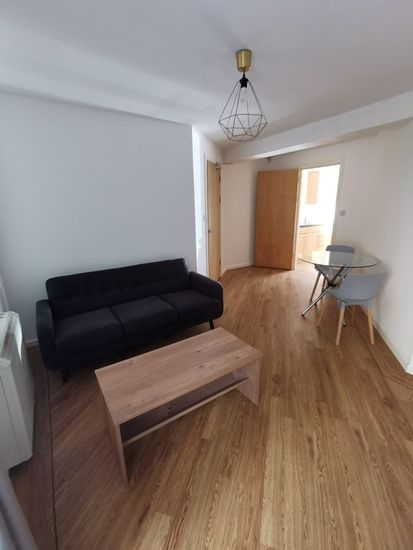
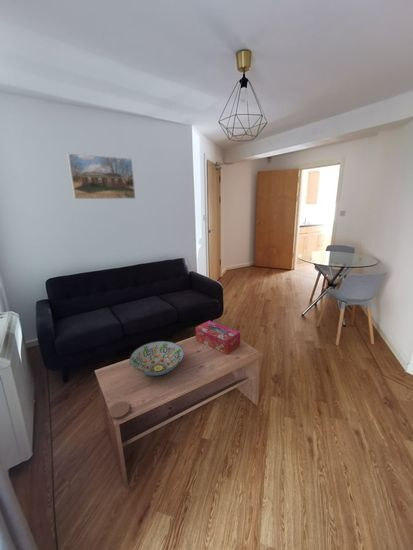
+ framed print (104, 178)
+ decorative bowl (157, 362)
+ tissue box (217, 336)
+ coaster (119, 410)
